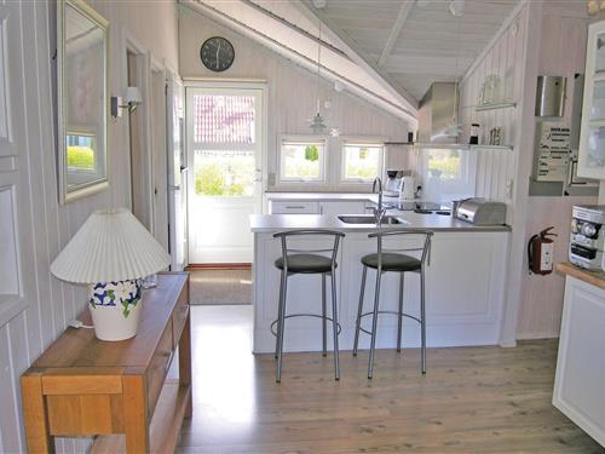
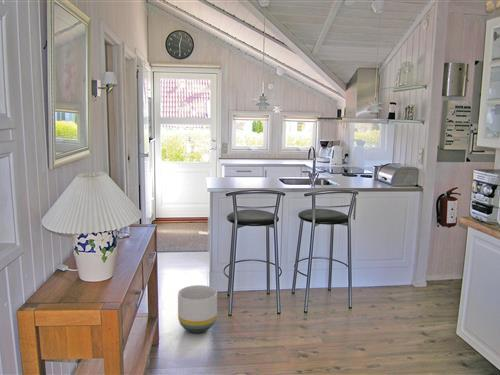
+ planter (197, 310)
